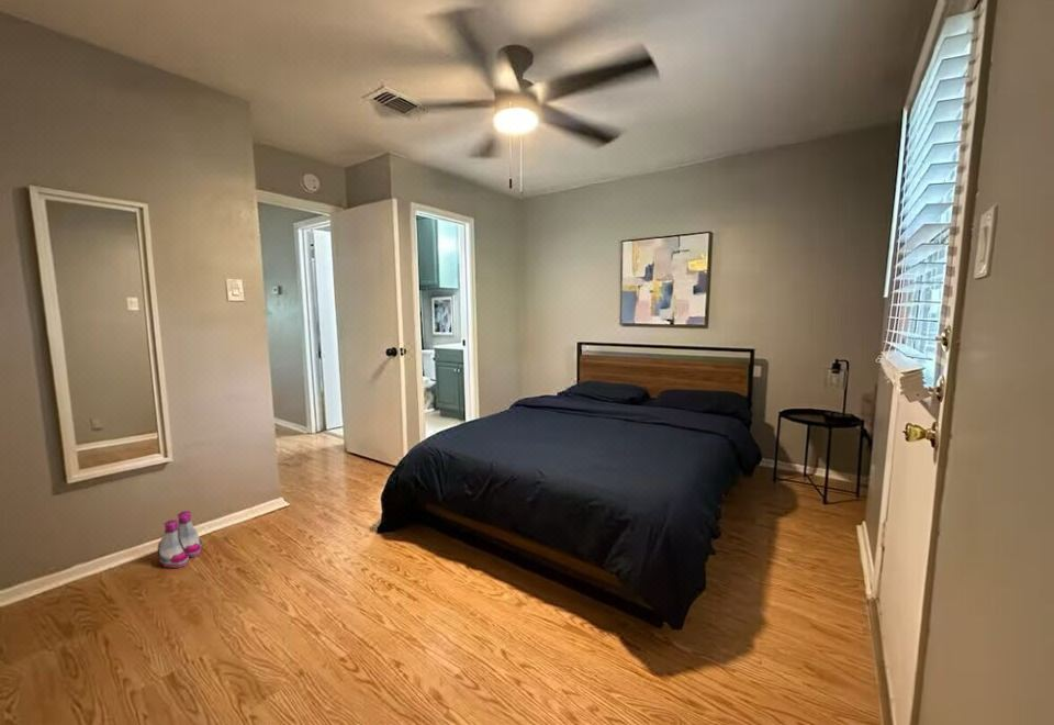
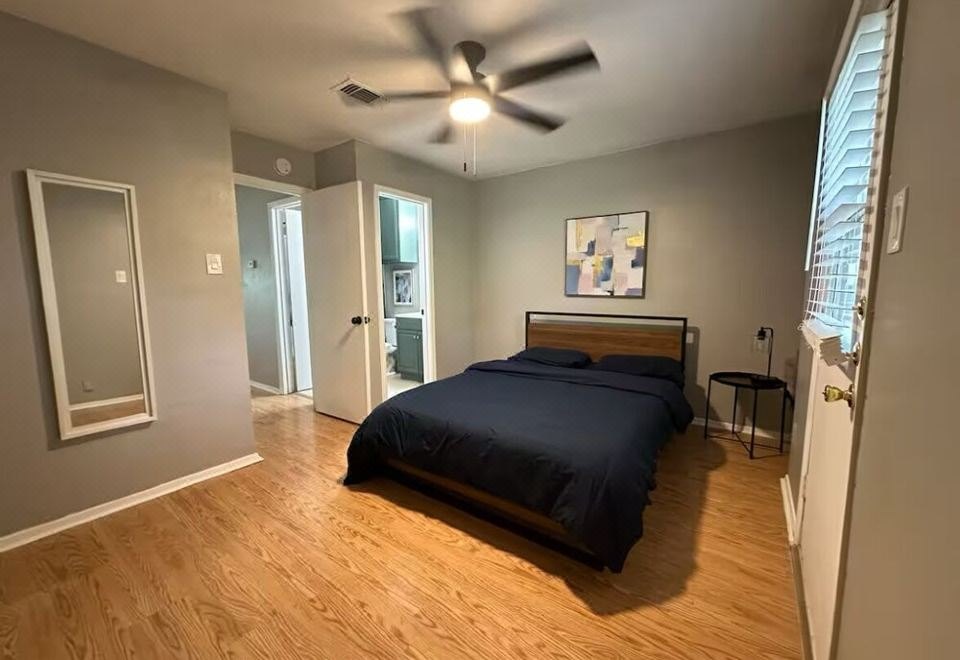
- boots (180, 535)
